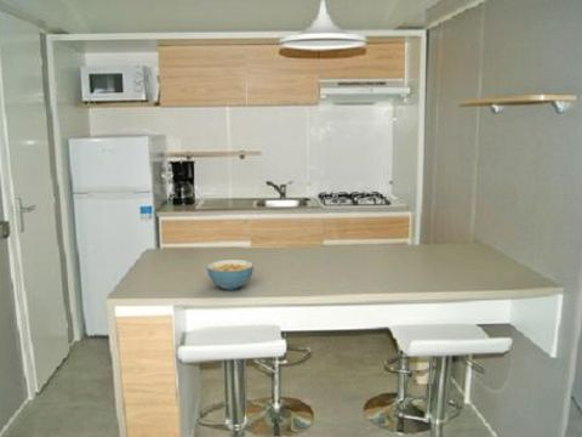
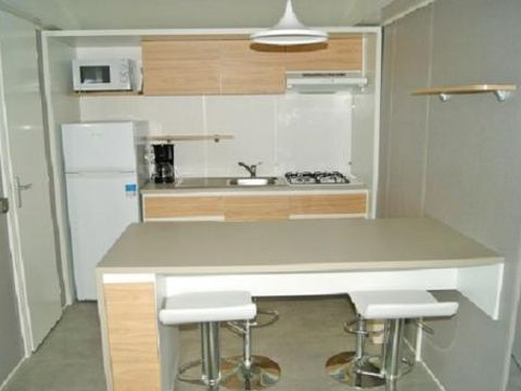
- cereal bowl (230, 276)
